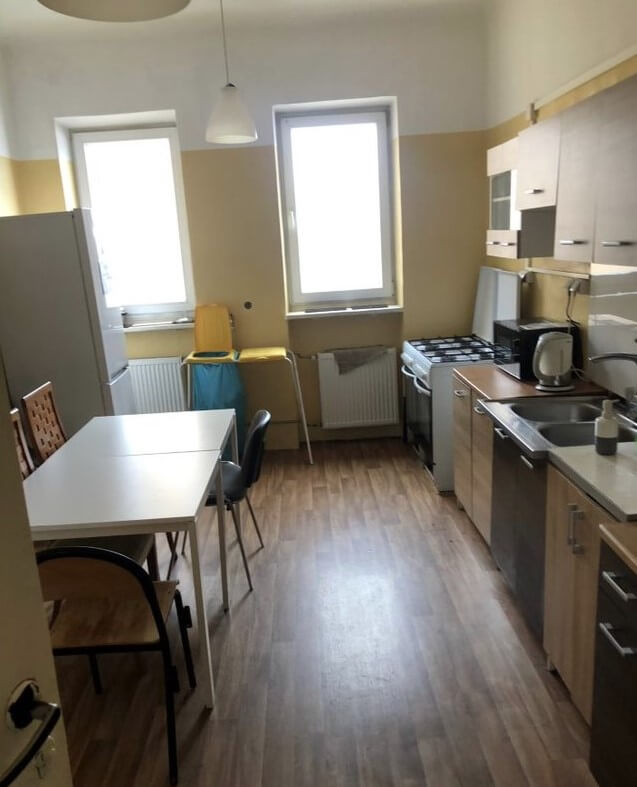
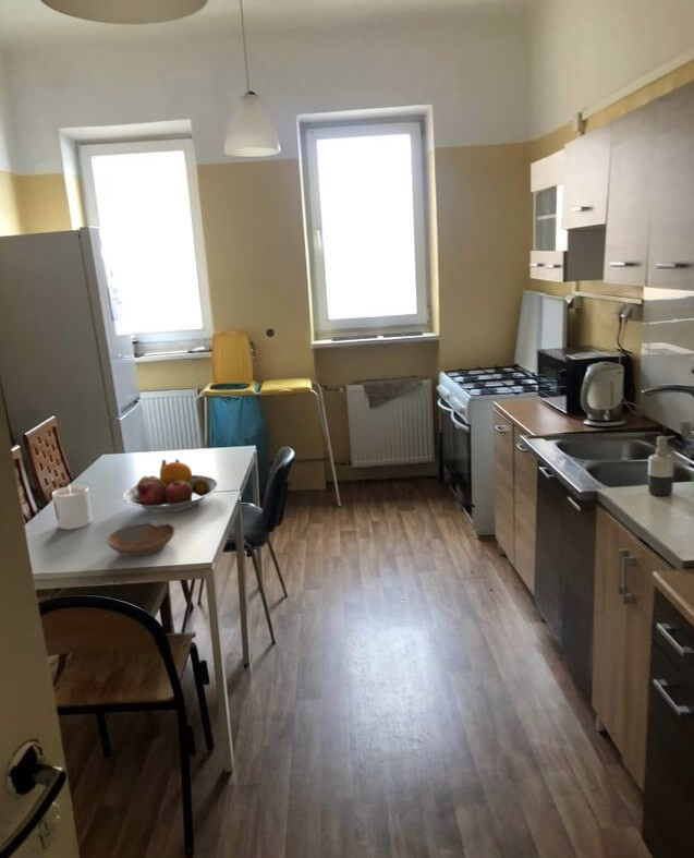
+ candle (72, 504)
+ bowl (142, 541)
+ fruit bowl (171, 485)
